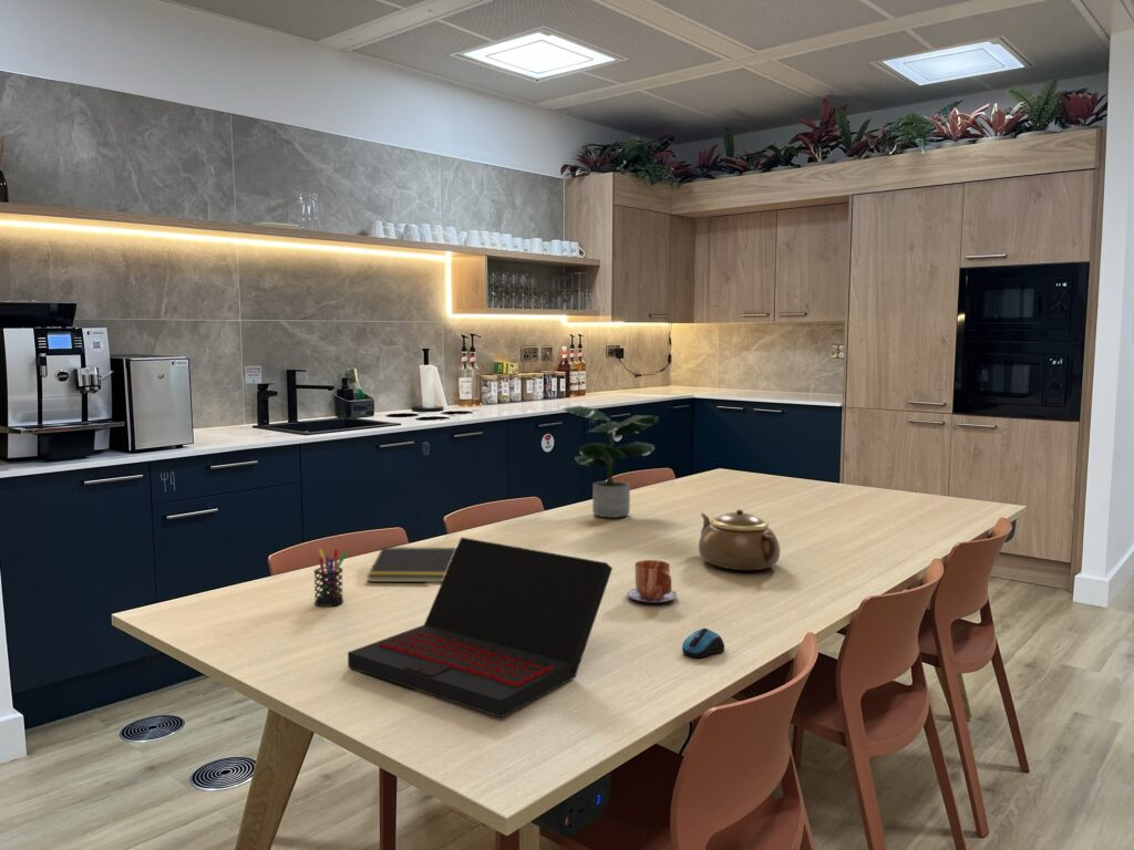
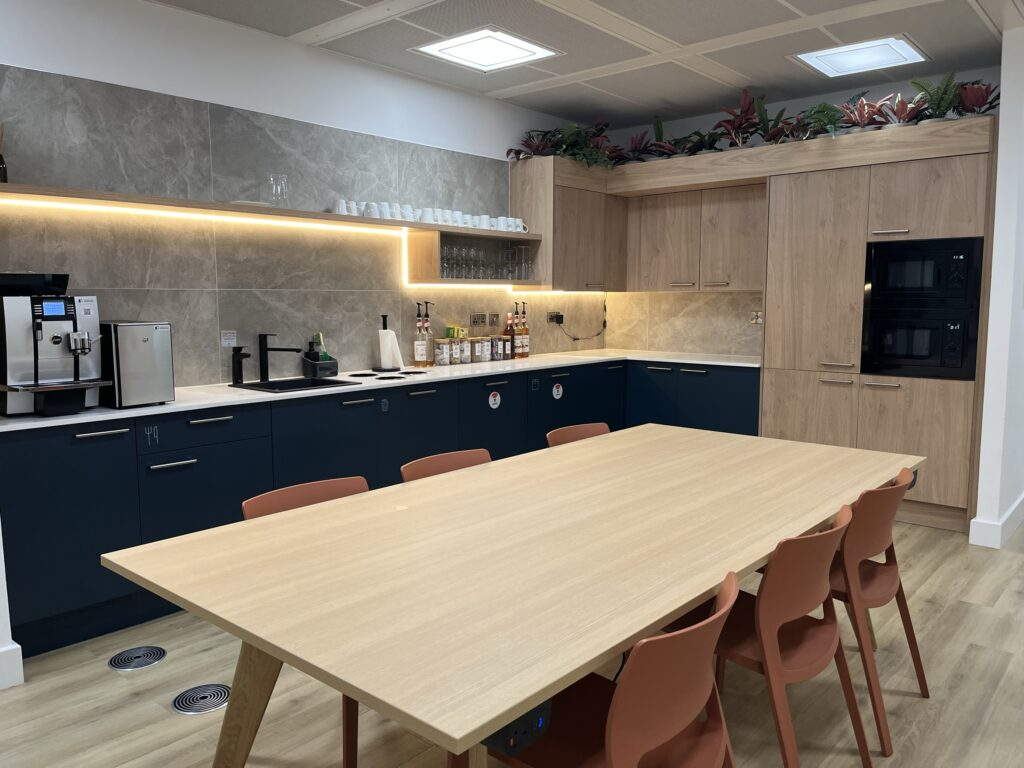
- pen holder (331, 573)
- notepad (422, 563)
- laptop (482, 613)
- potted plant (609, 459)
- mug (652, 581)
- computer mouse (703, 640)
- teapot (736, 536)
